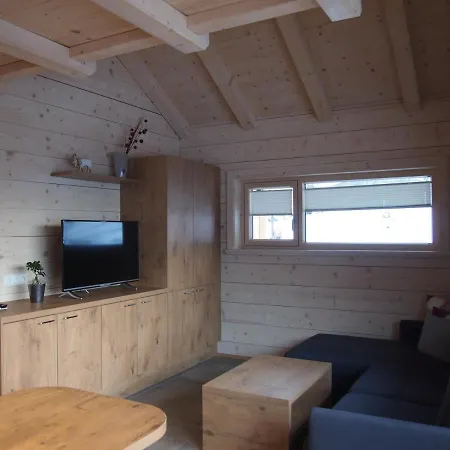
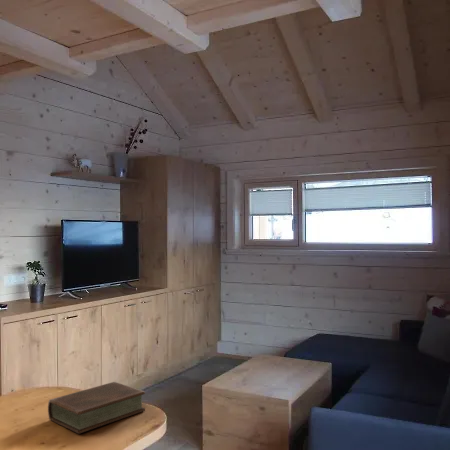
+ book (97, 404)
